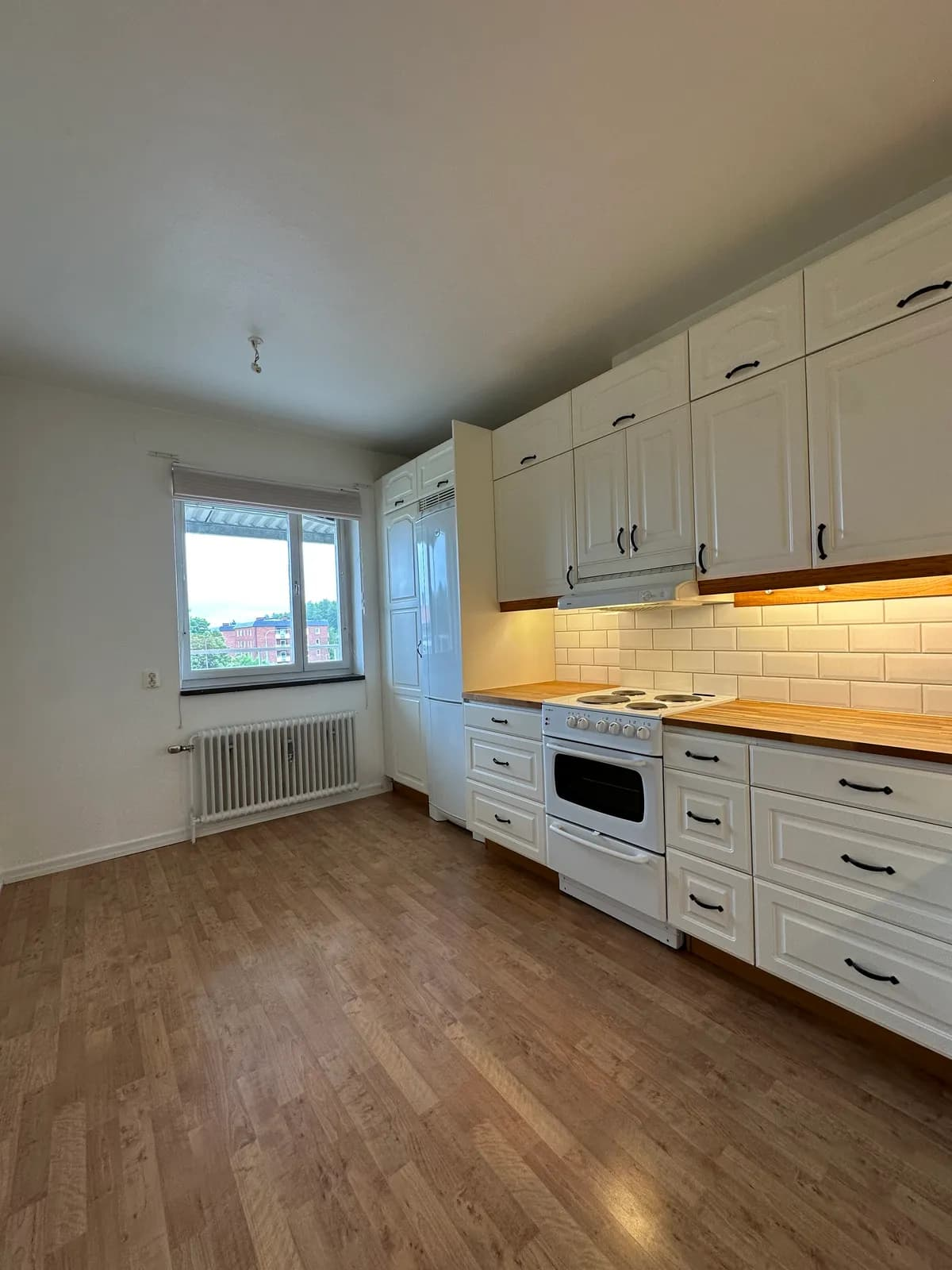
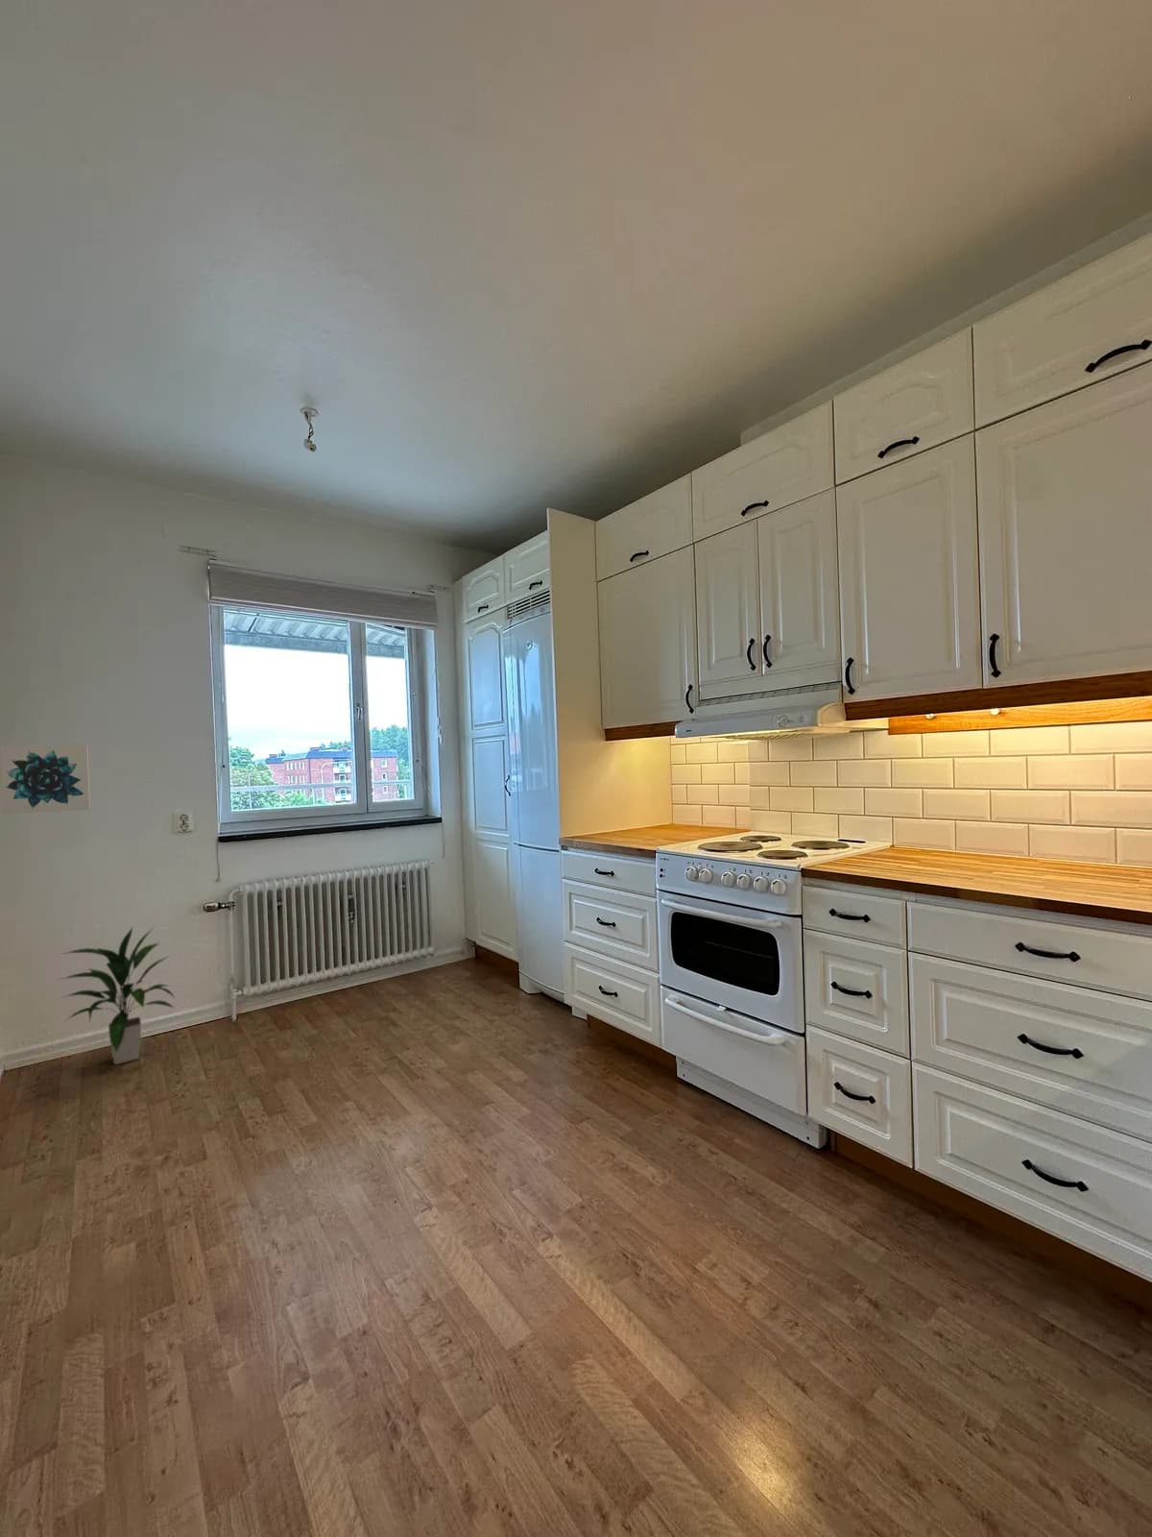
+ wall art (46, 778)
+ indoor plant (120, 995)
